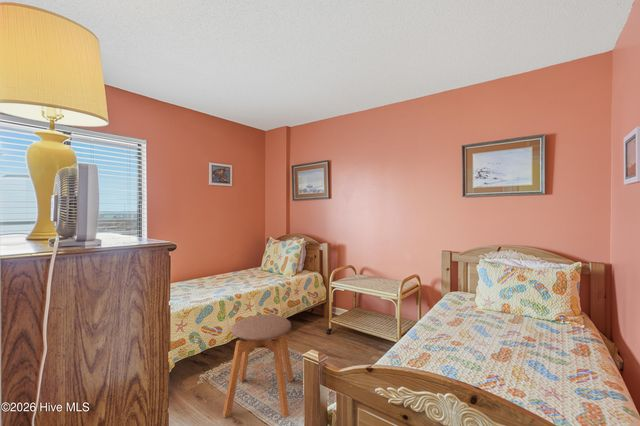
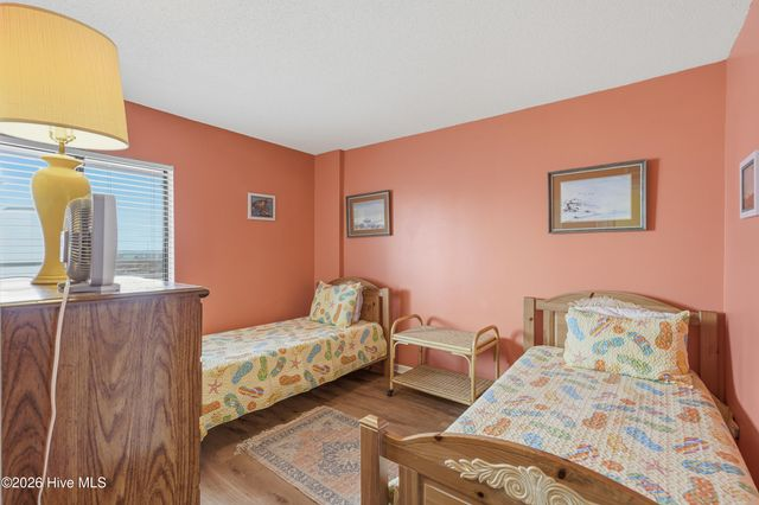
- stool (261, 347)
